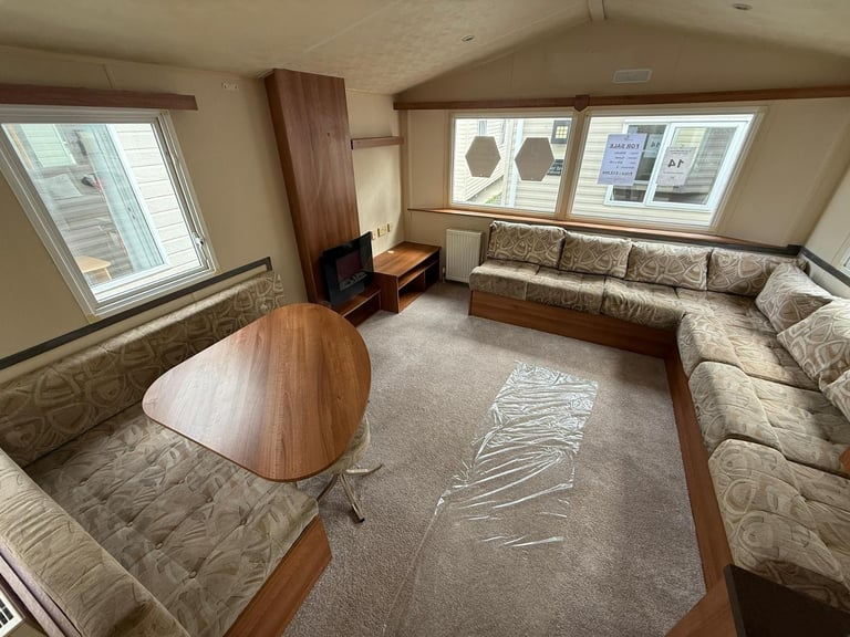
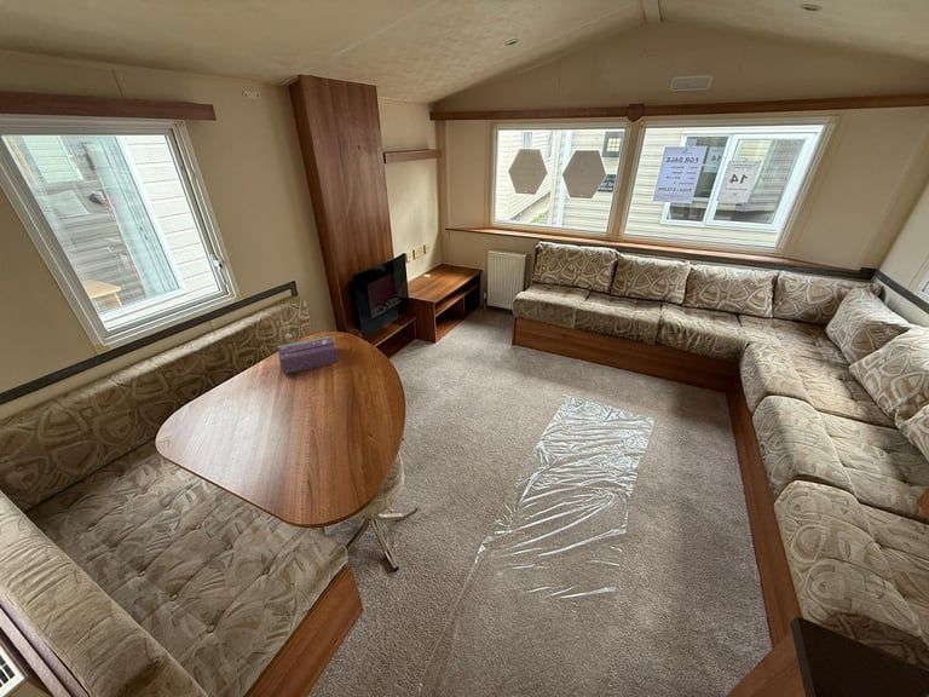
+ tissue box (307, 353)
